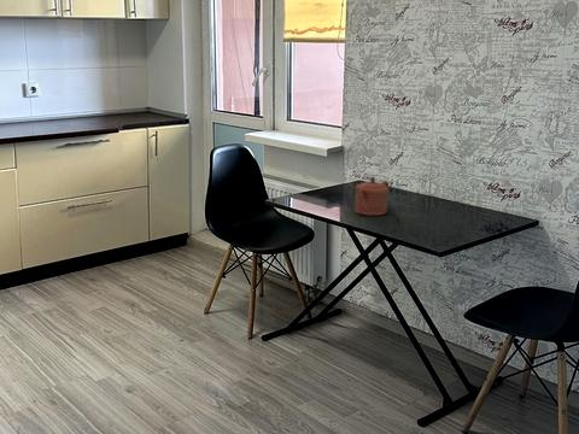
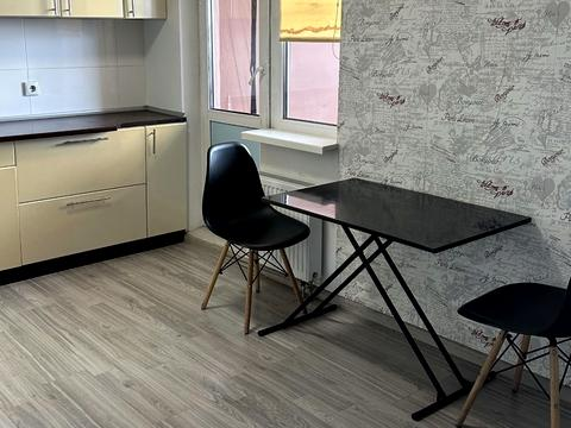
- teapot (370, 194)
